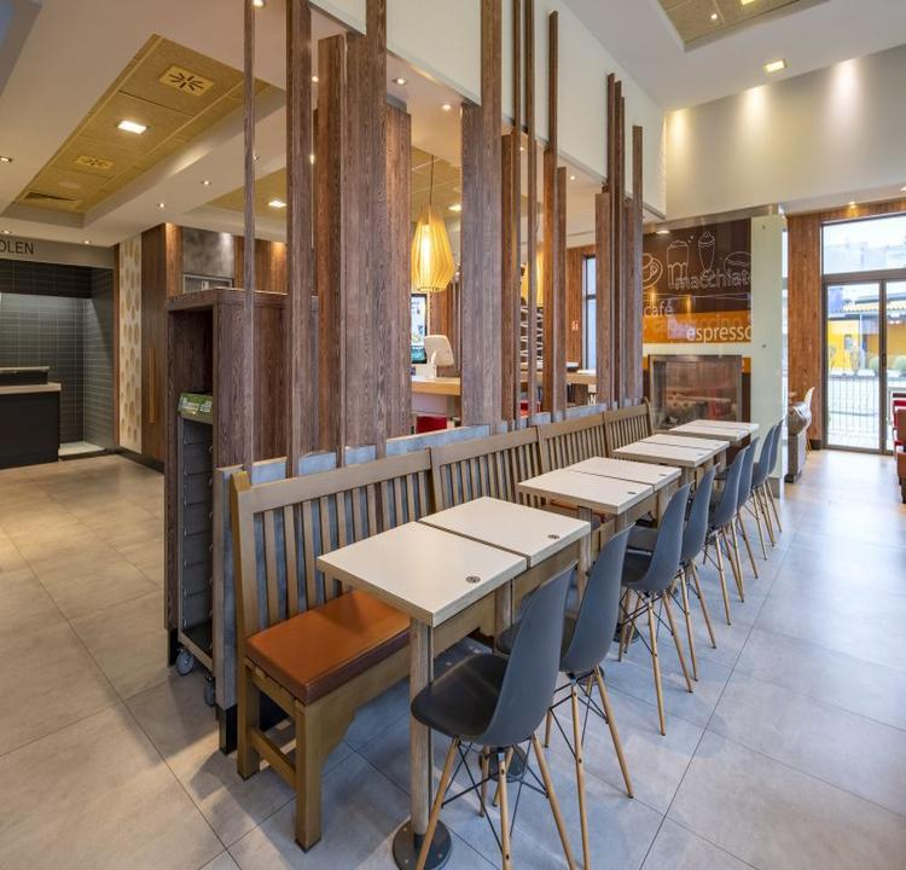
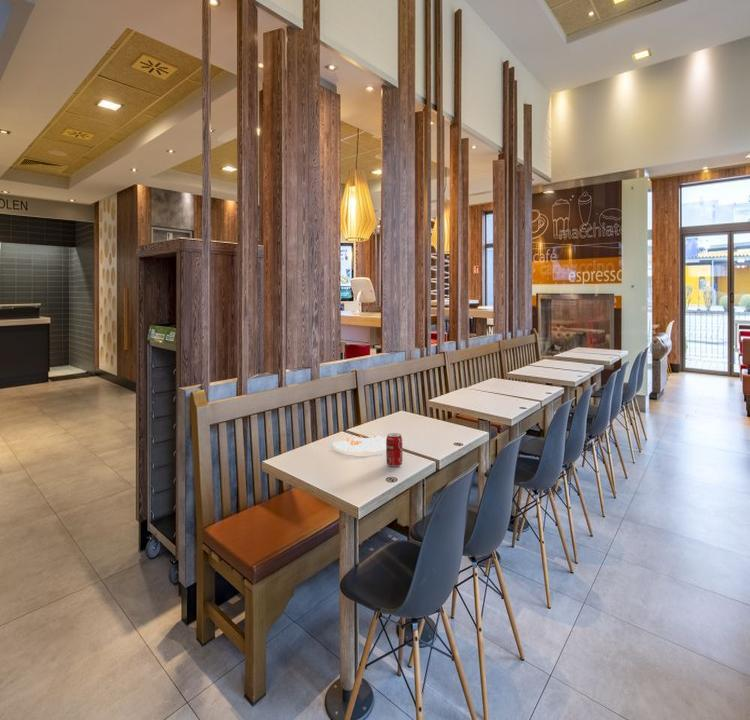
+ plate (364, 438)
+ beverage can (394, 449)
